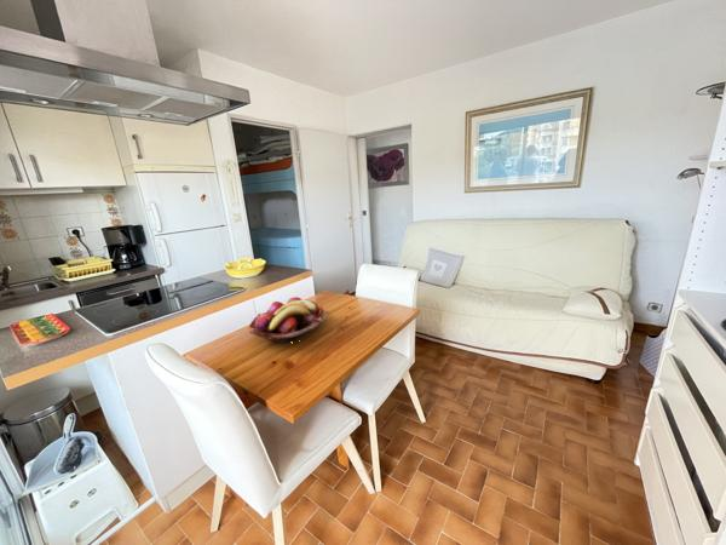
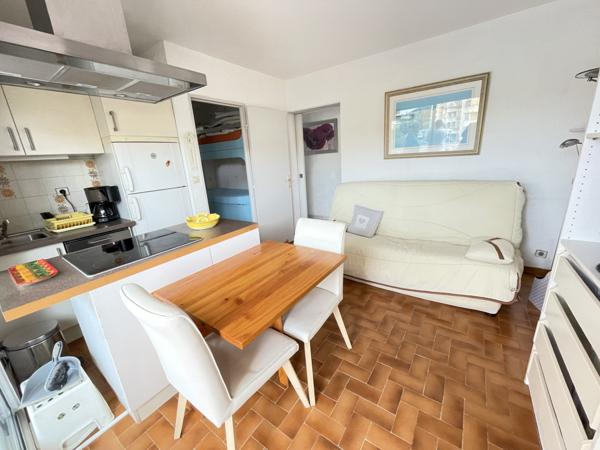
- fruit basket (288, 316)
